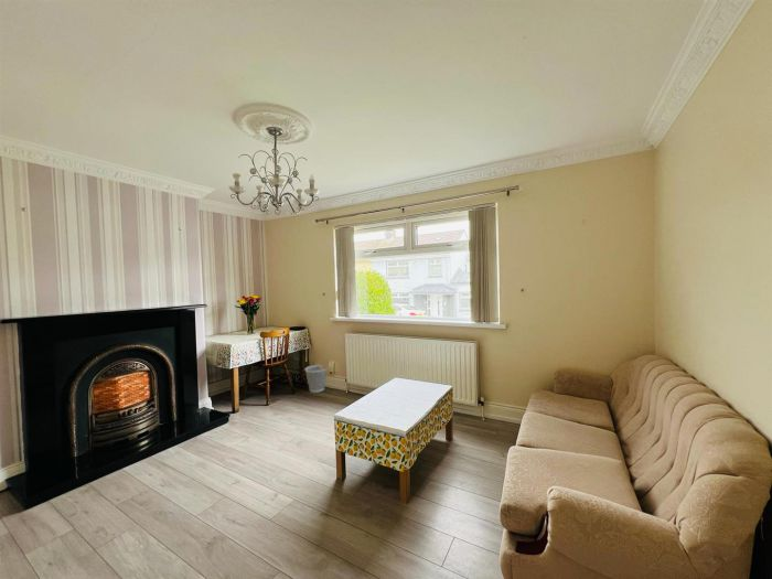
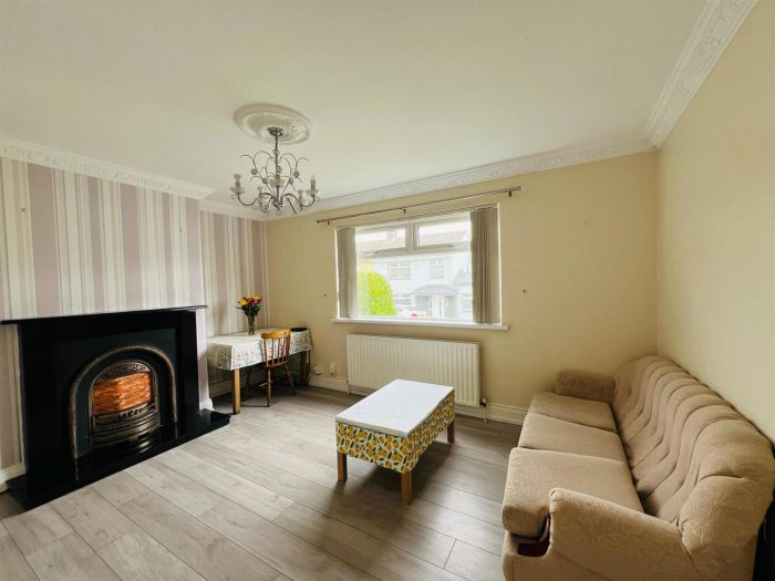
- wastebasket (317, 378)
